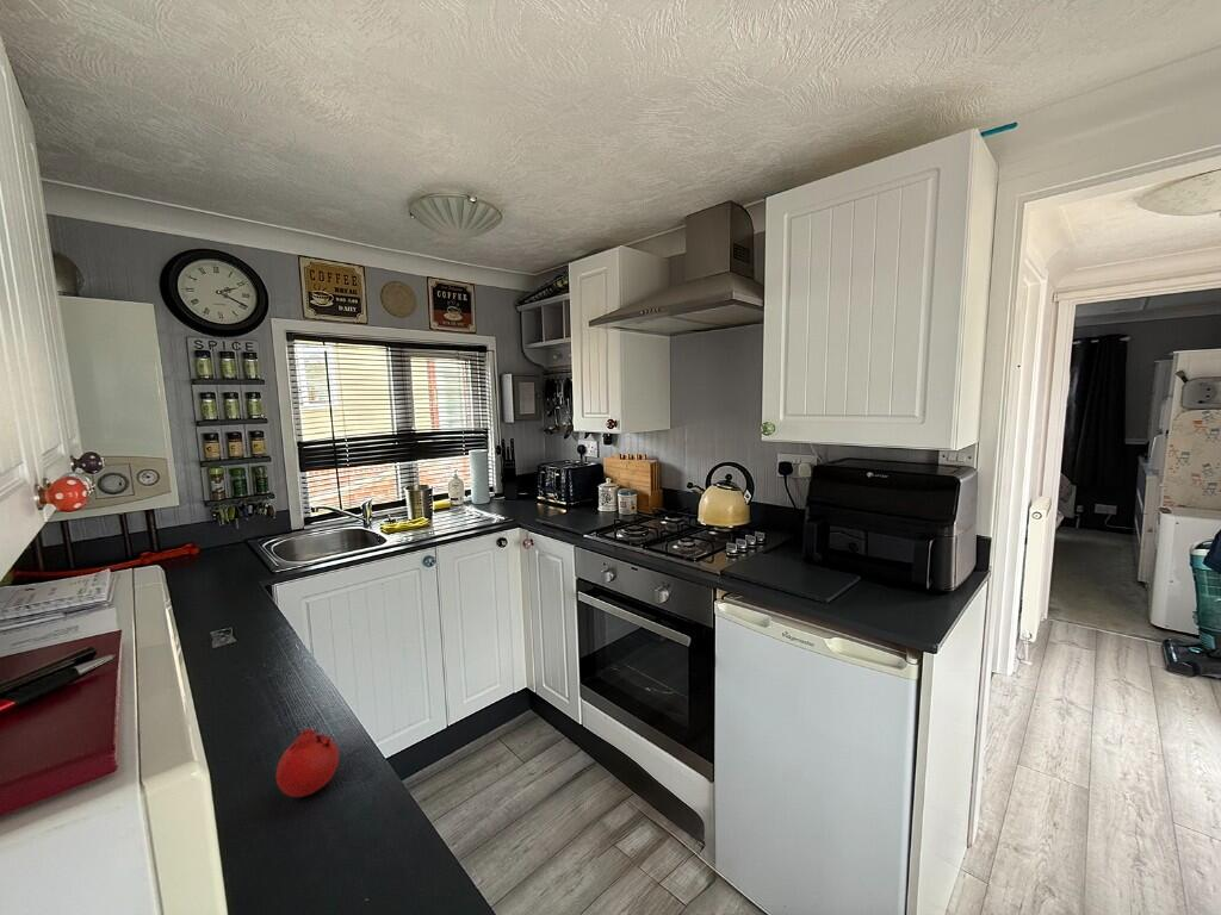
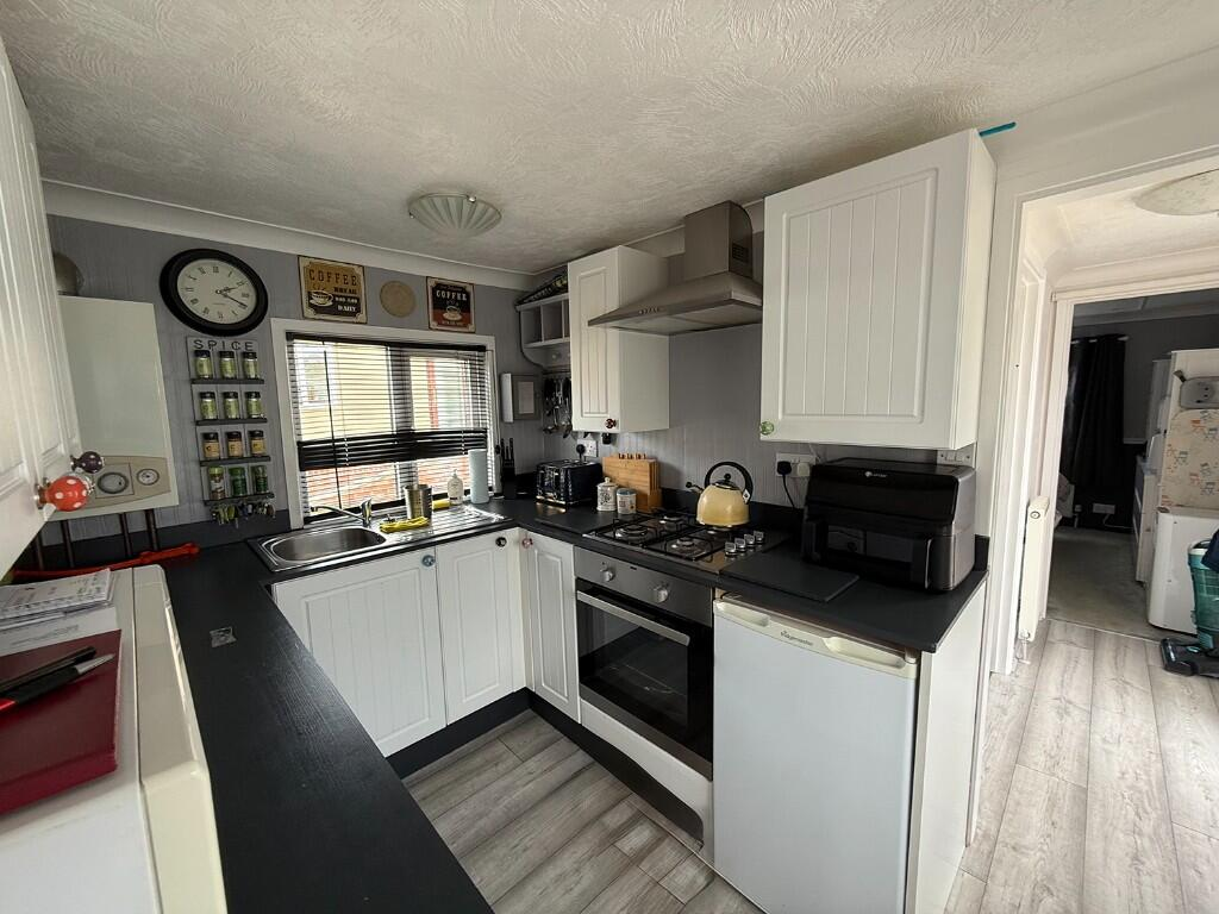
- fruit (308, 760)
